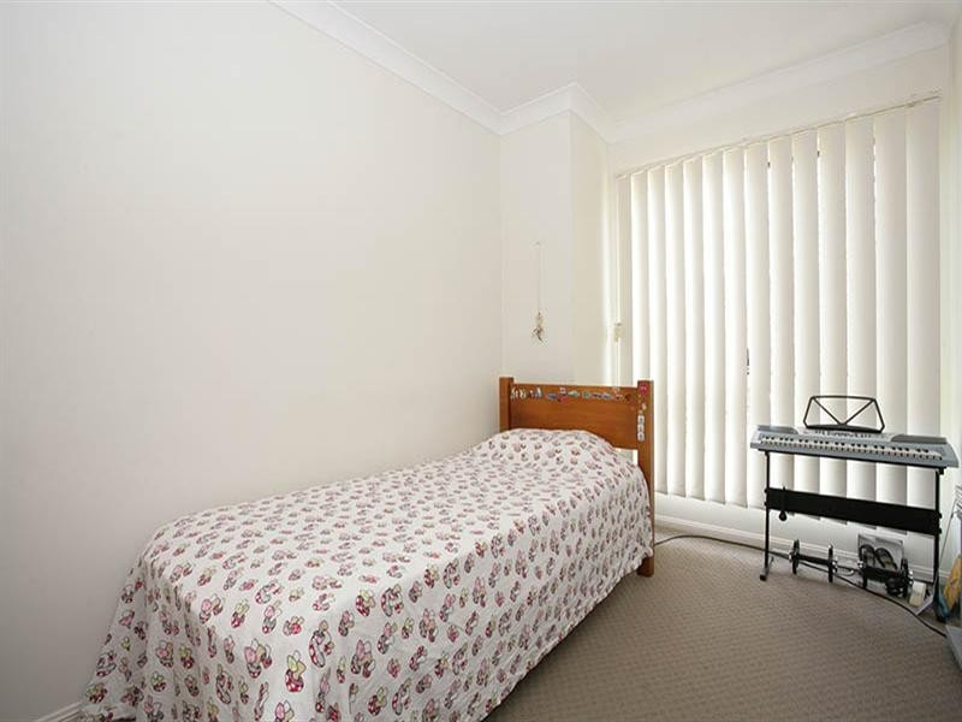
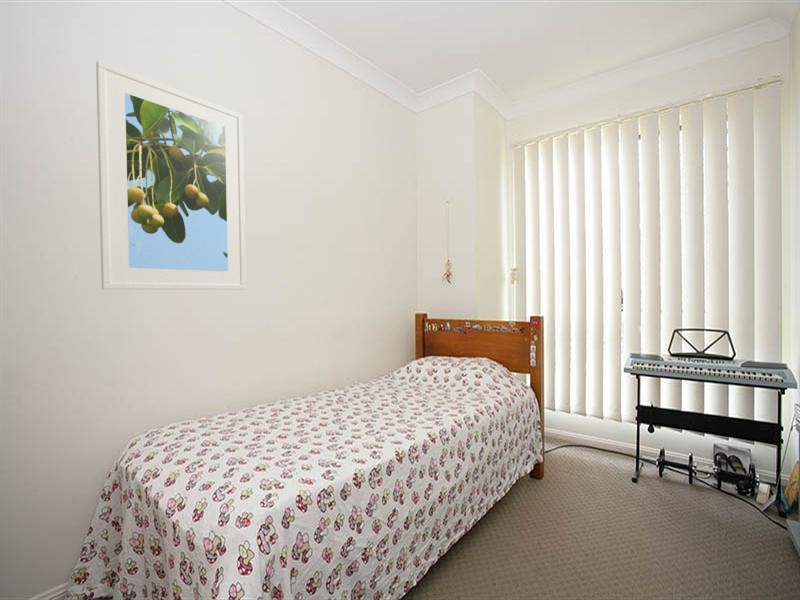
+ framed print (180, 190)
